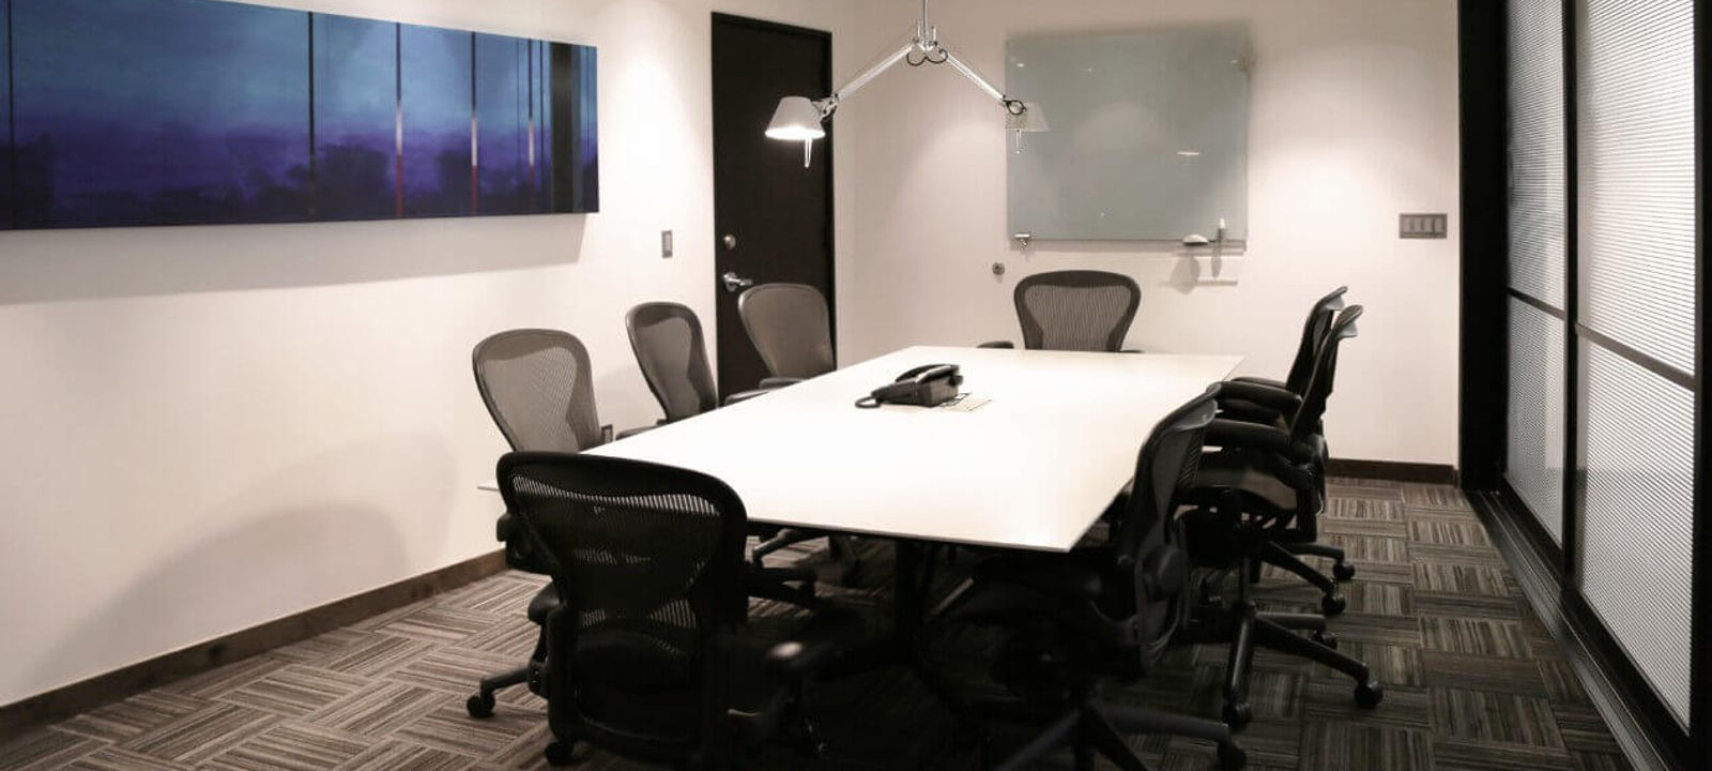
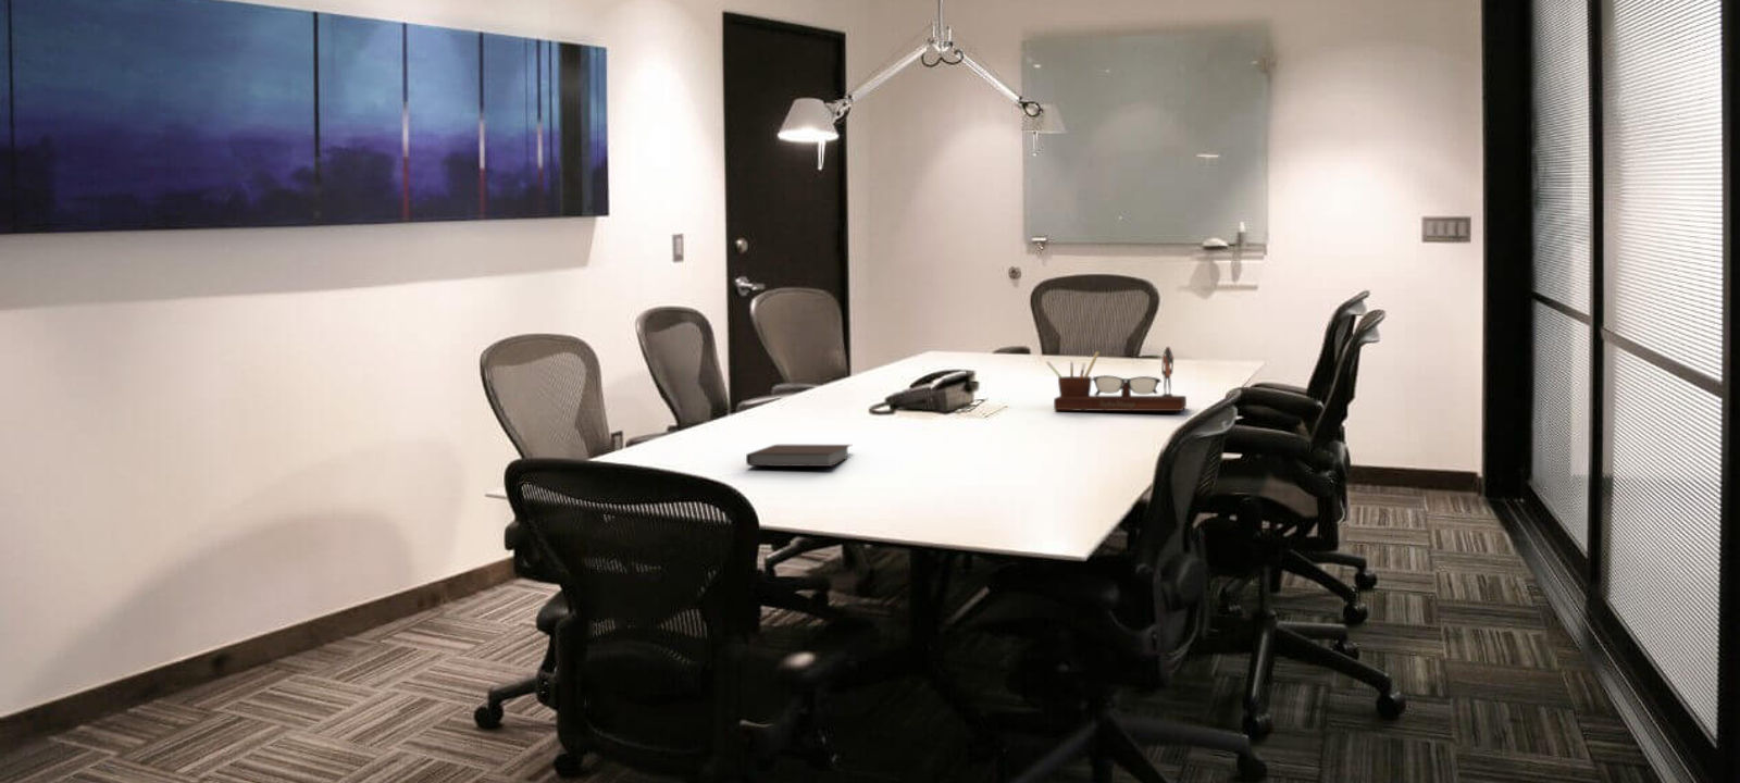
+ notebook (800, 455)
+ desk organizer (1114, 377)
